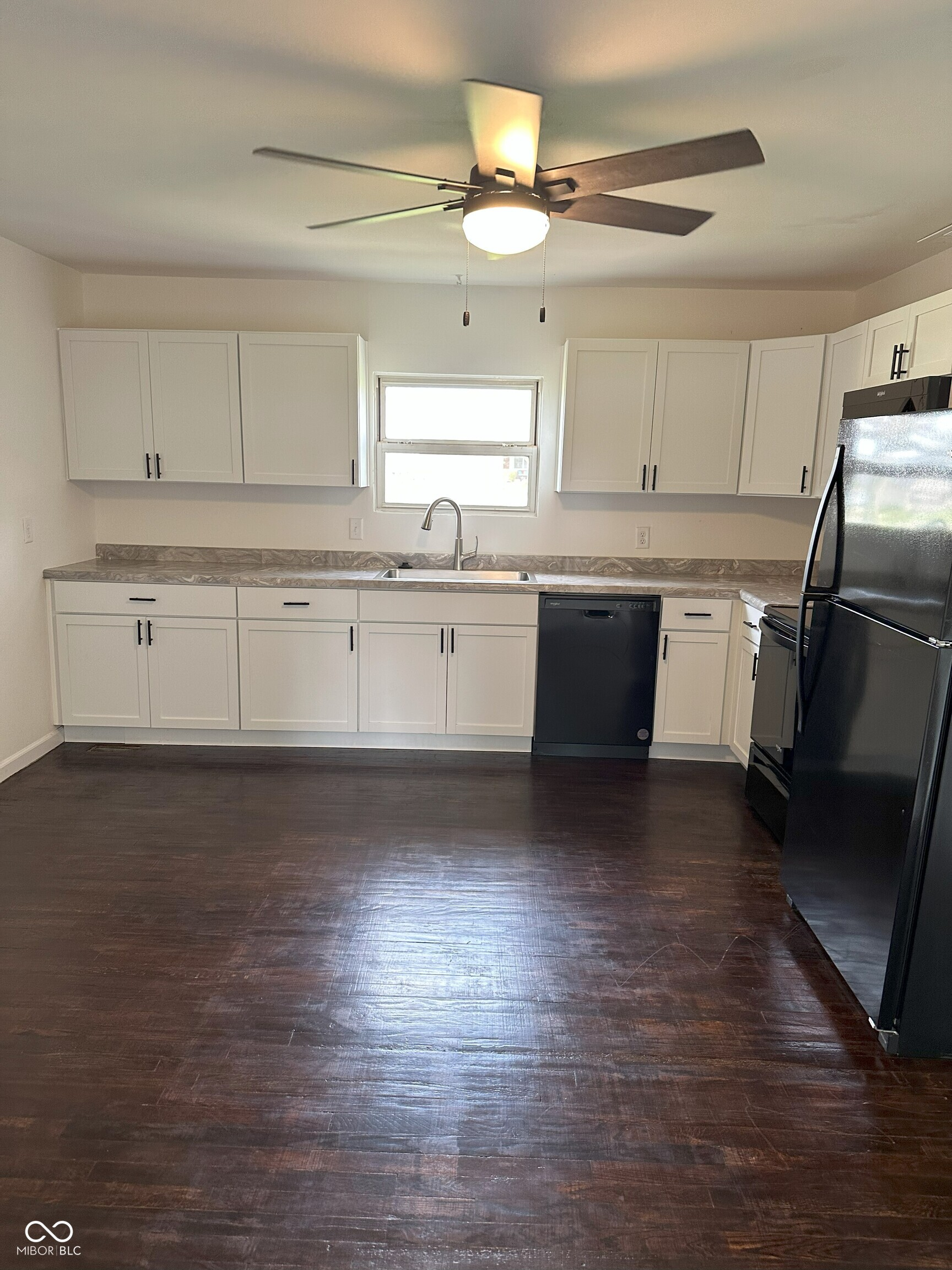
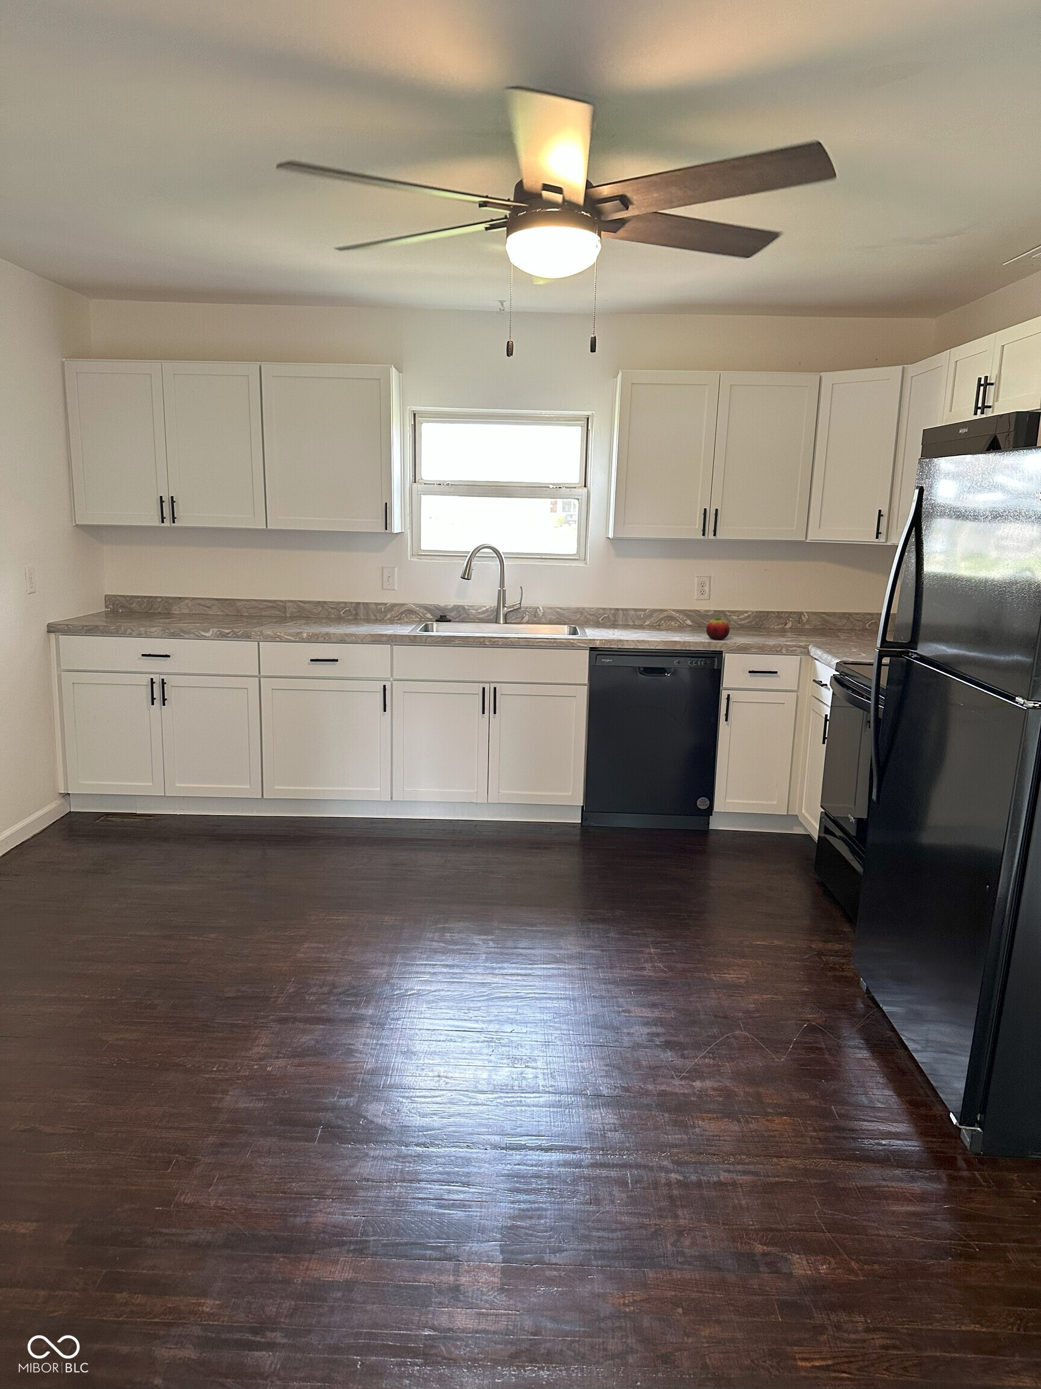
+ fruit (717, 628)
